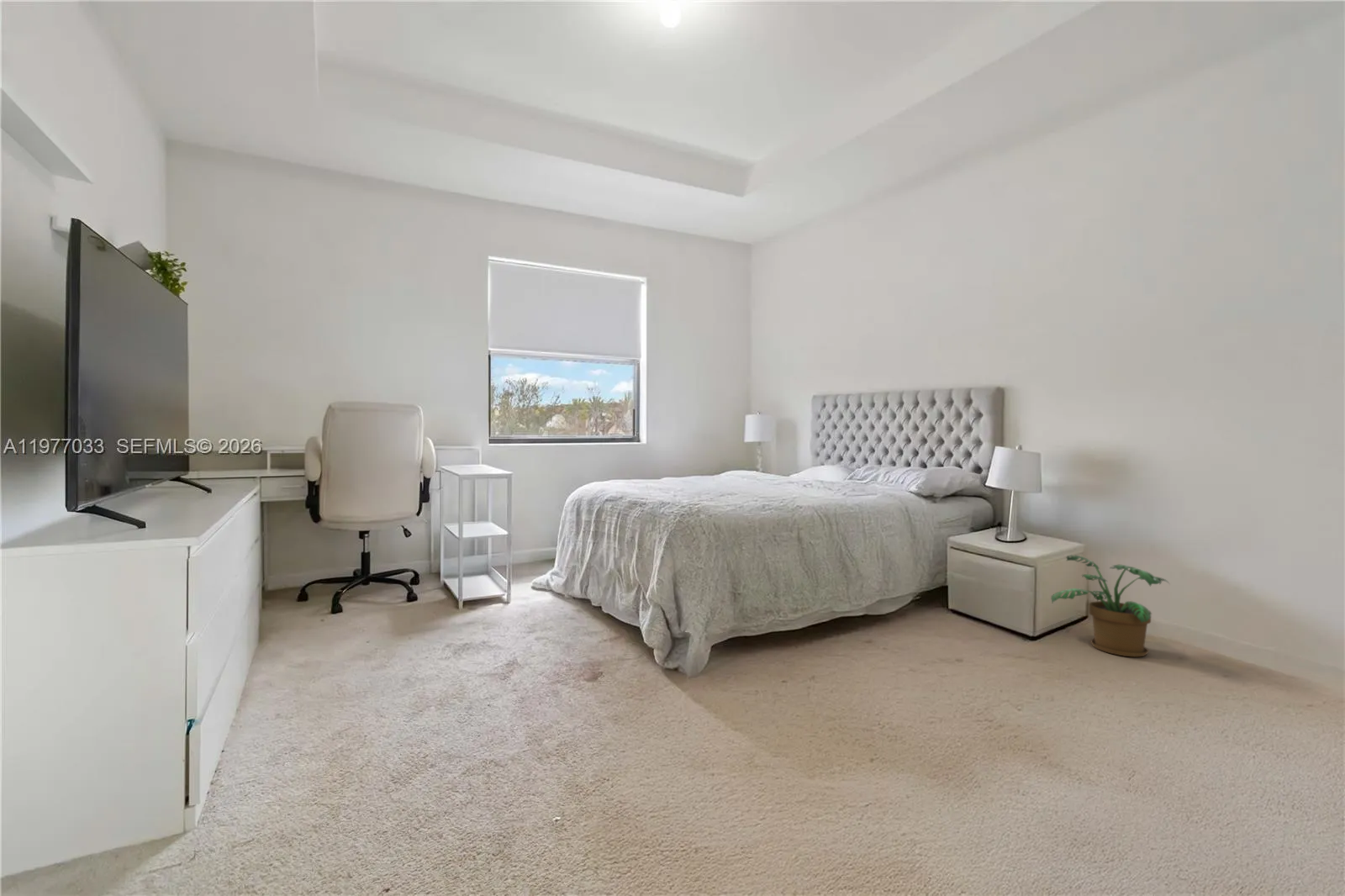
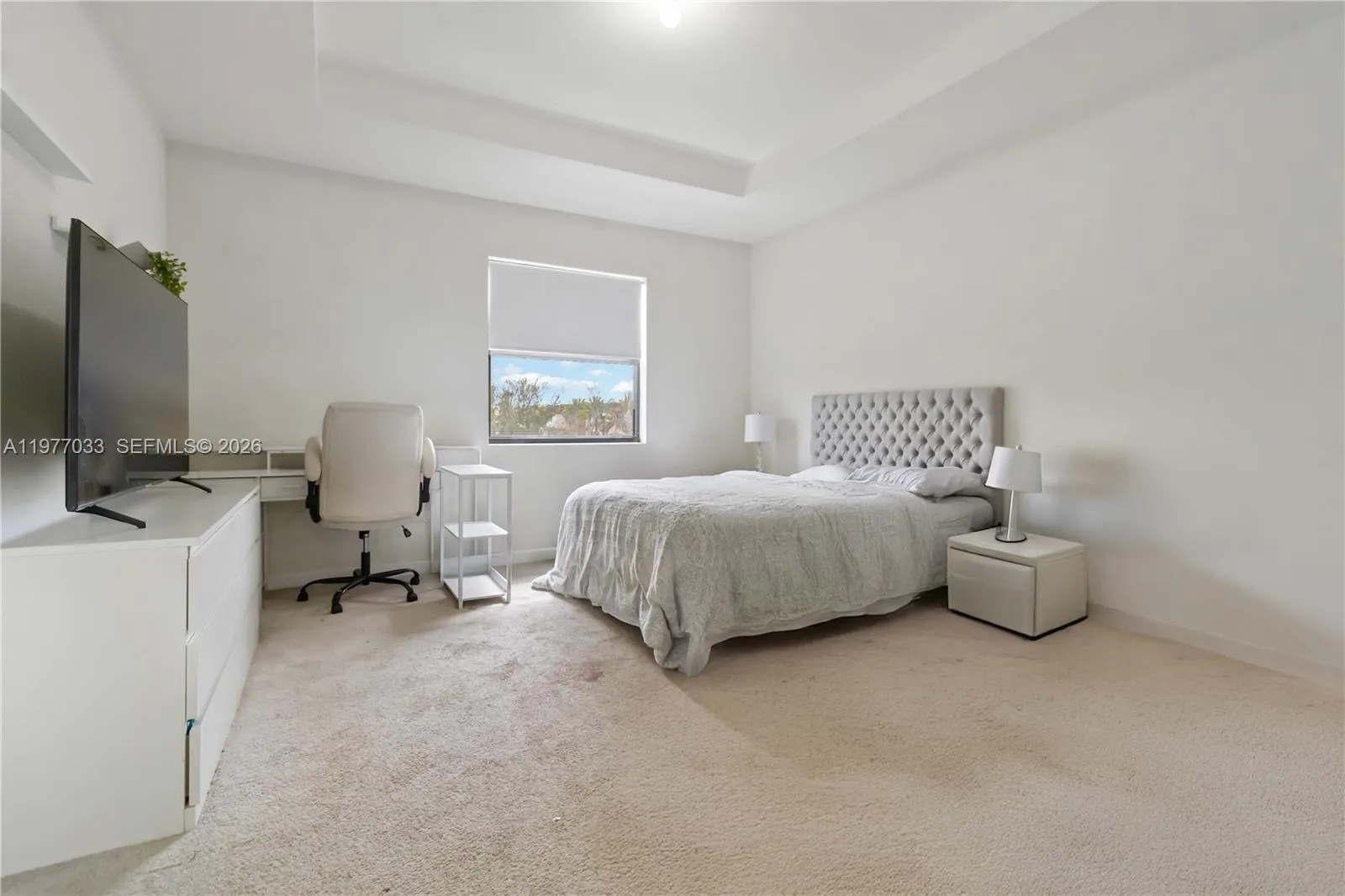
- potted plant (1109, 604)
